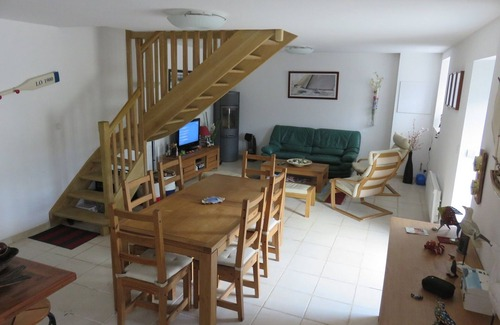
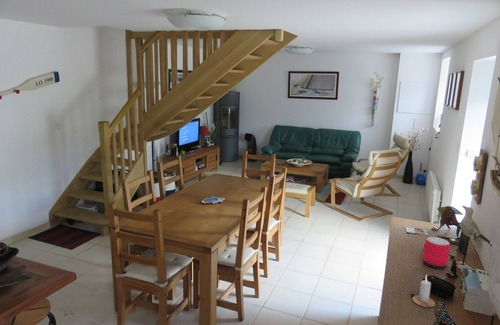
+ candle (425, 287)
+ speaker (436, 252)
